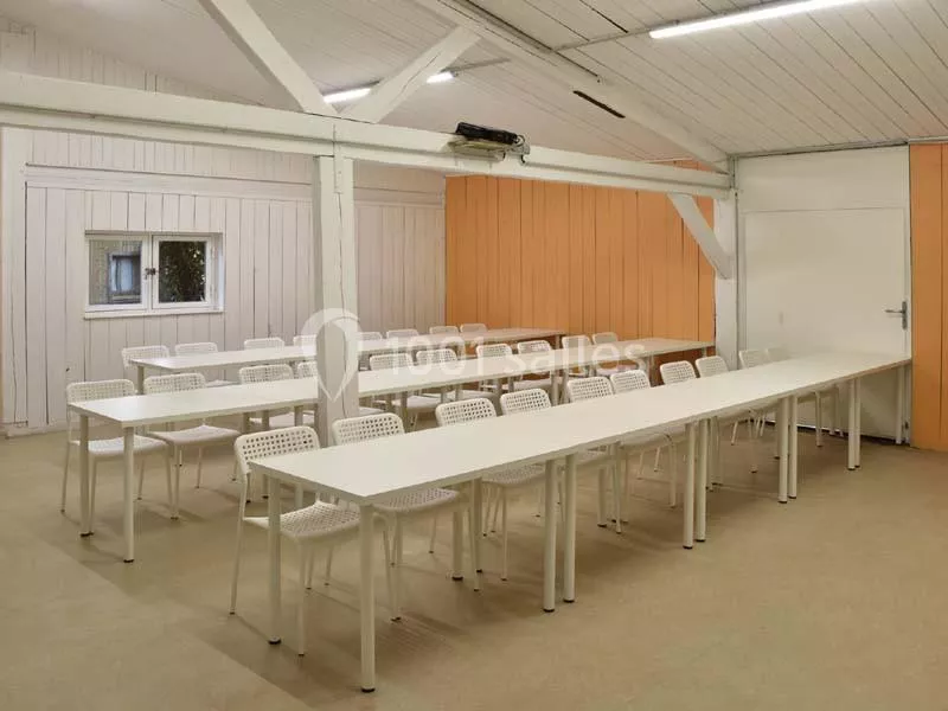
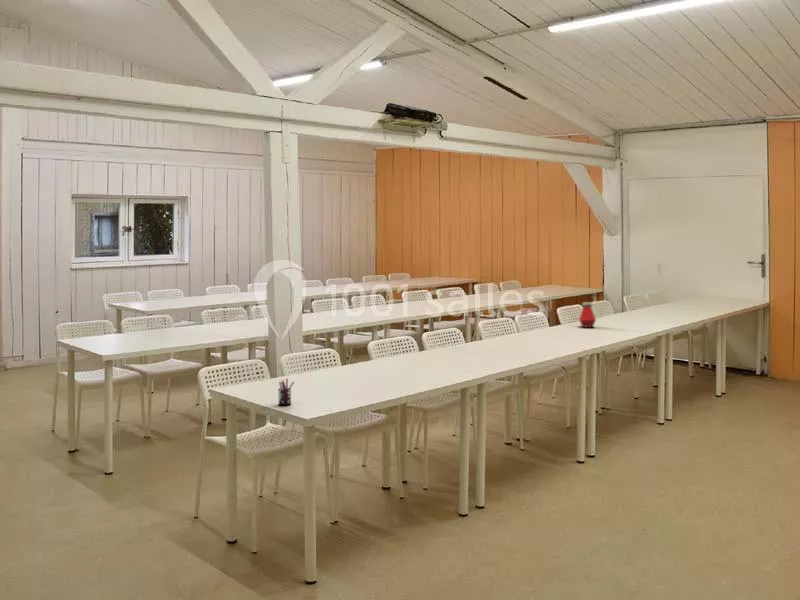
+ bottle (587, 314)
+ pen holder (286, 391)
